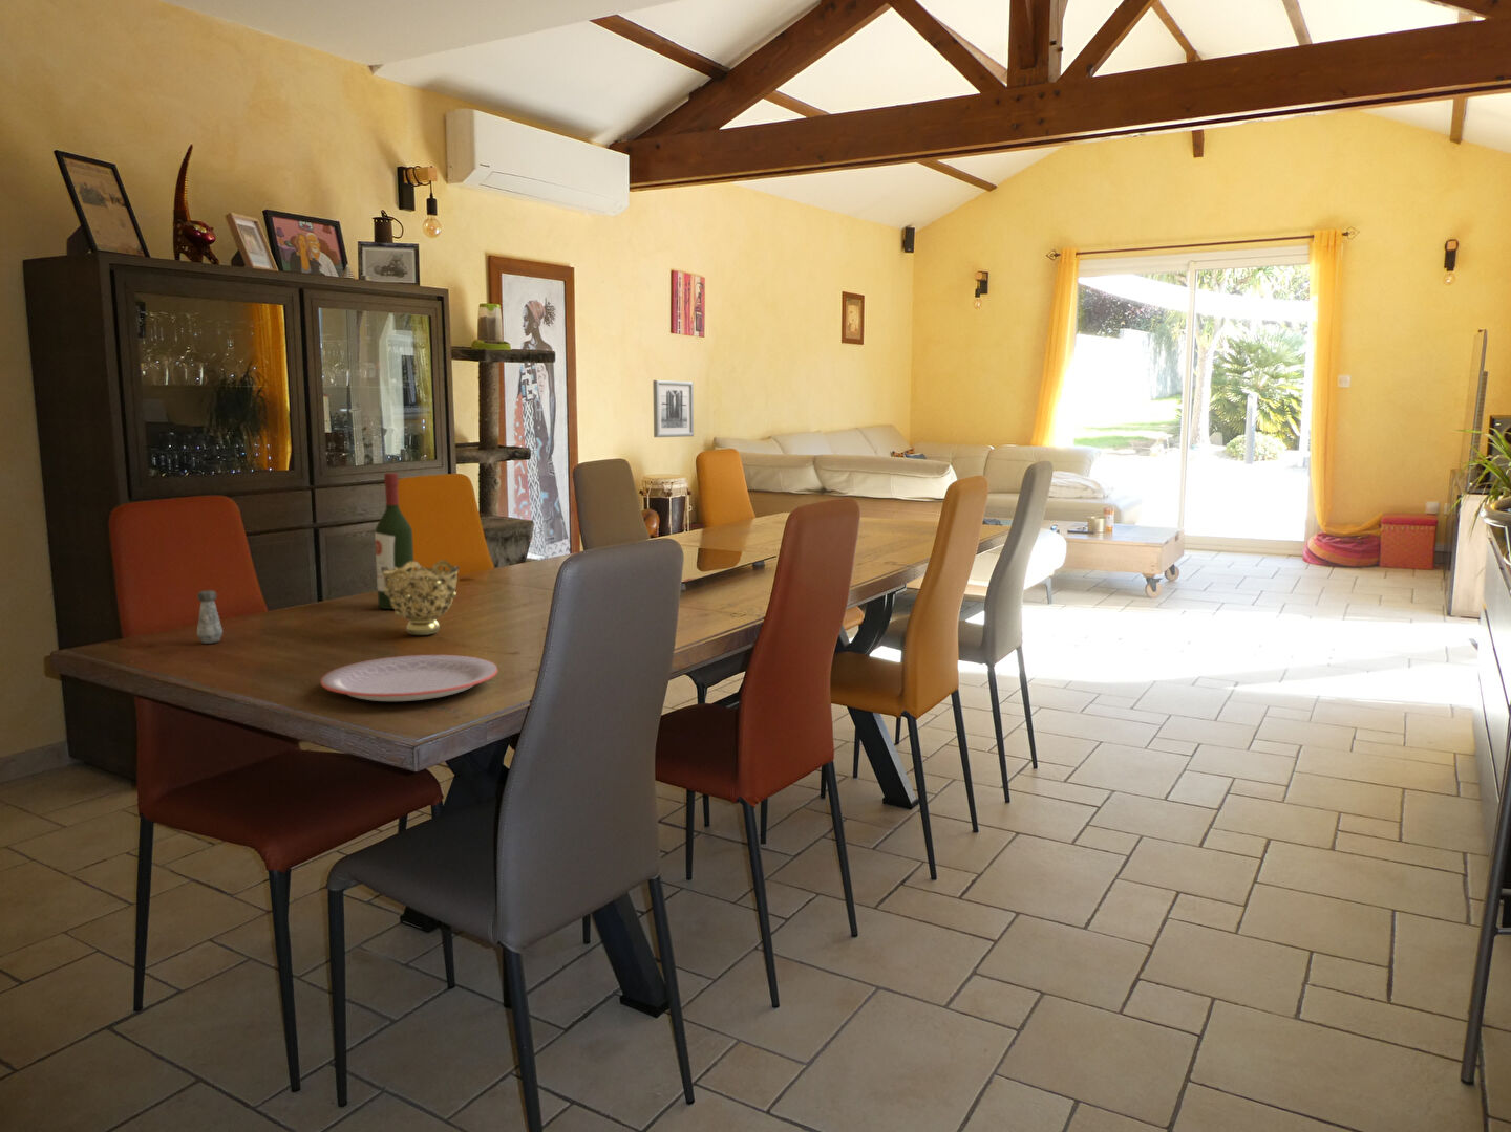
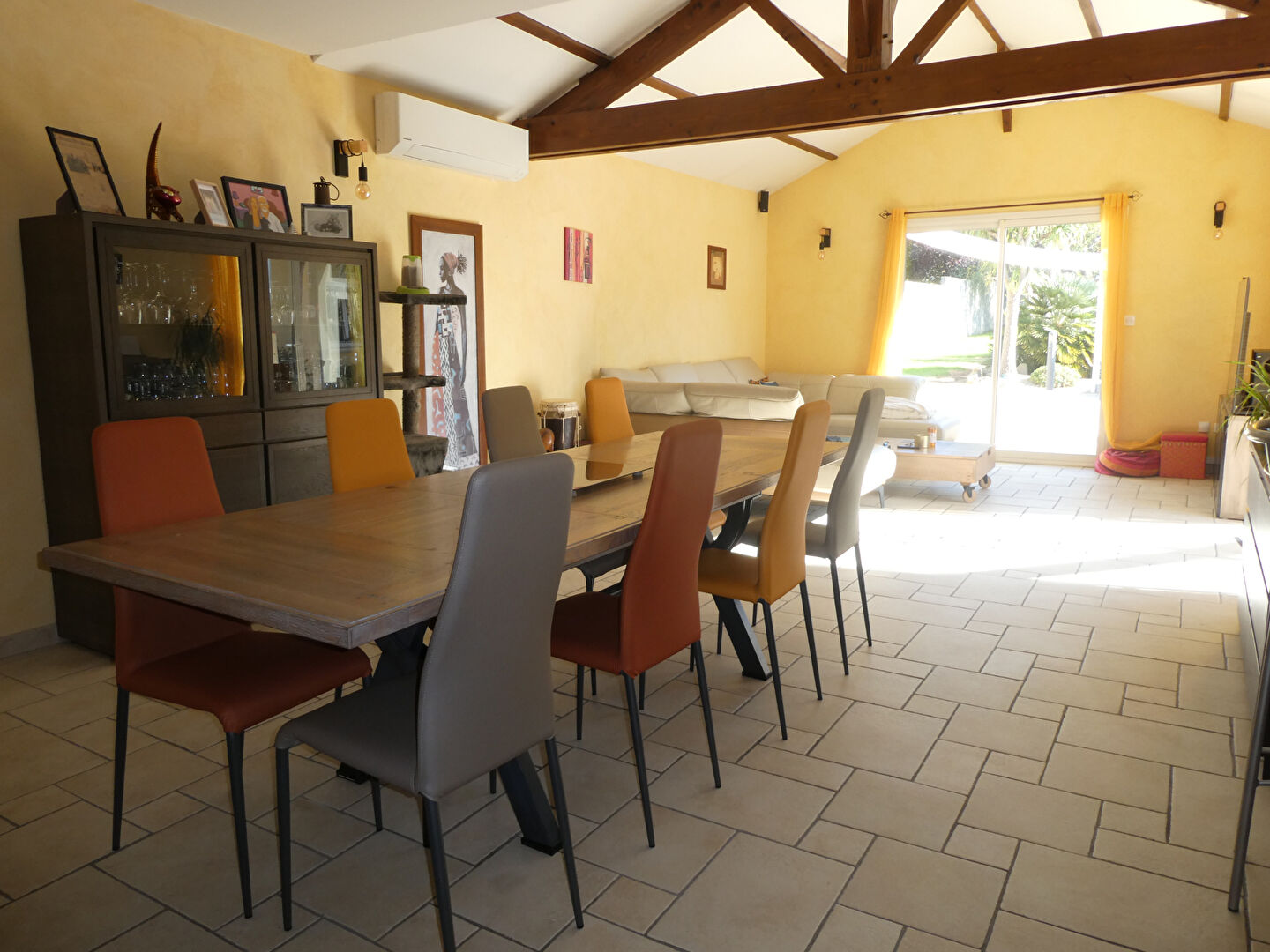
- wine bottle (394, 540)
- decorative bowl (422, 598)
- wall art (673, 409)
- plate (412, 679)
- salt shaker (208, 616)
